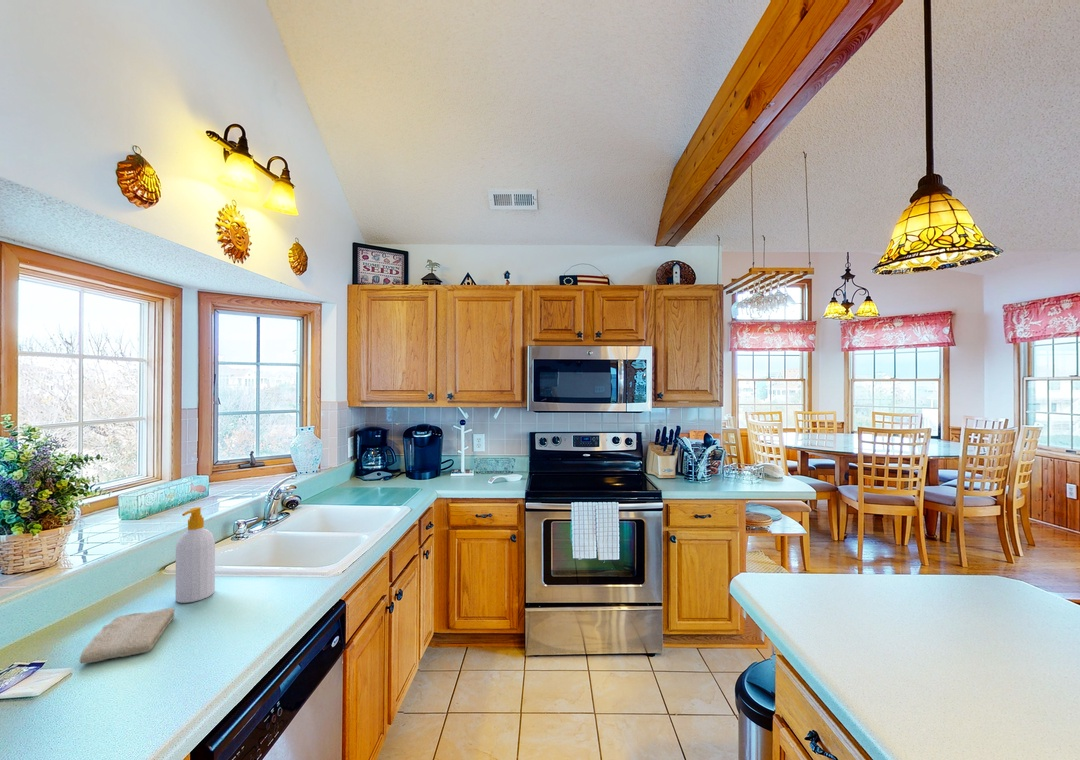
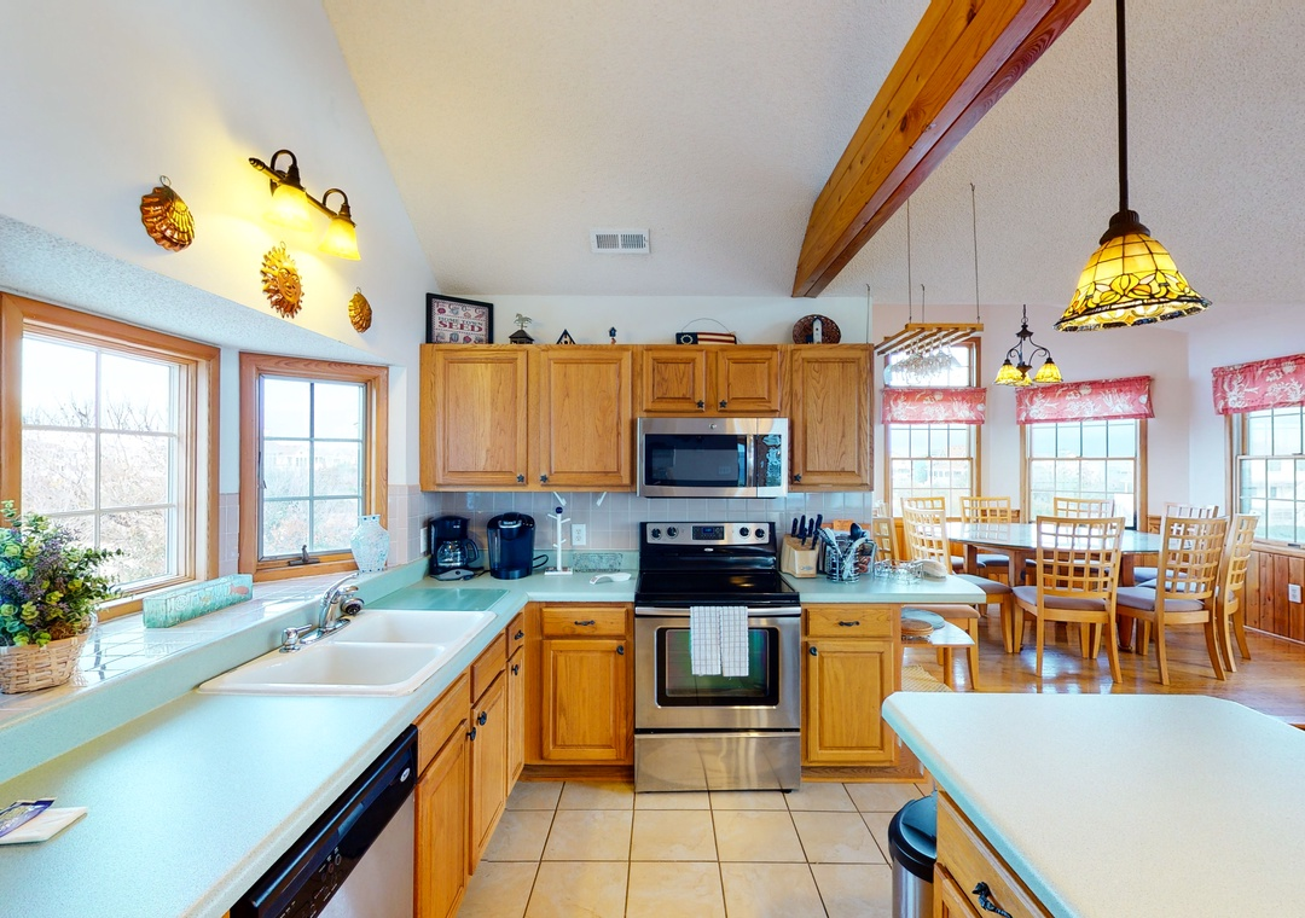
- washcloth (132, 632)
- soap bottle (194, 552)
